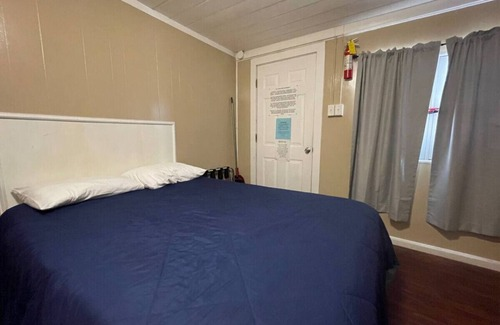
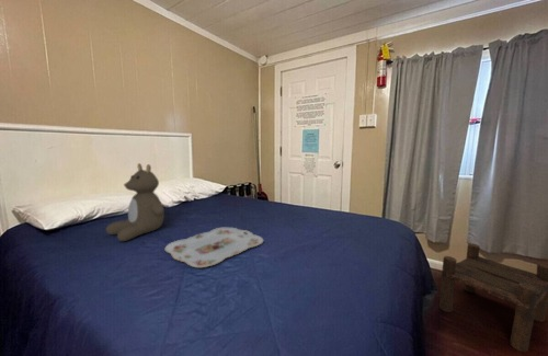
+ stool (492, 288)
+ serving tray (216, 244)
+ teddy bear (135, 199)
